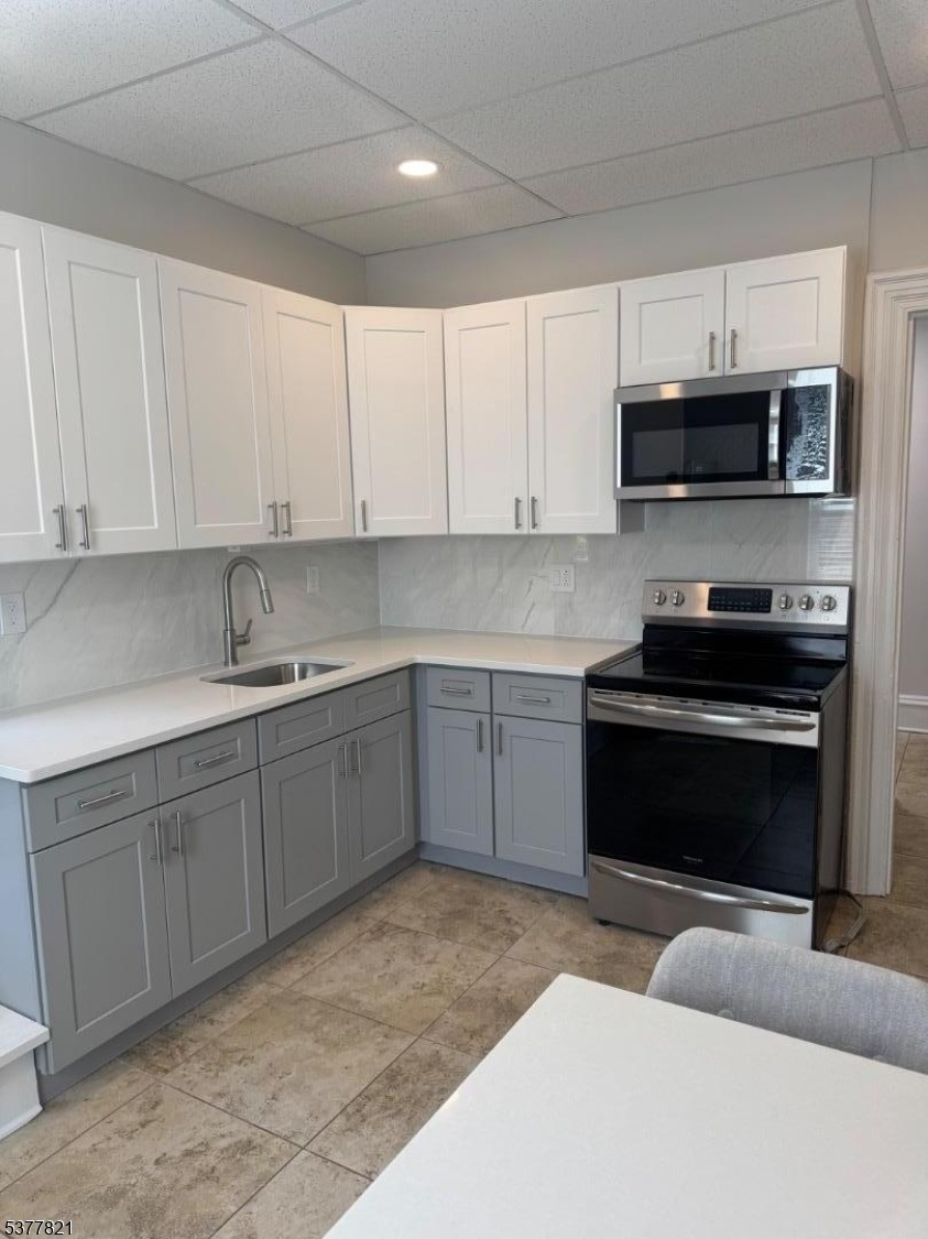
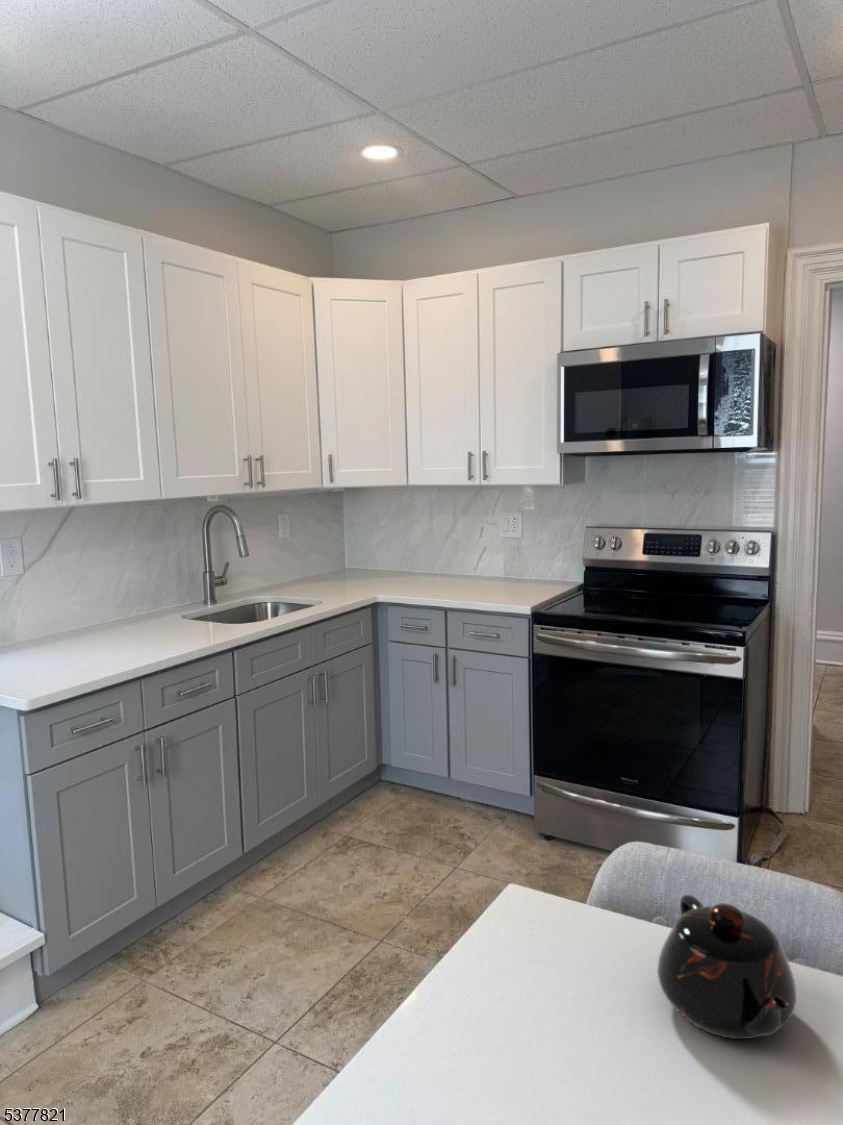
+ teapot (728, 962)
